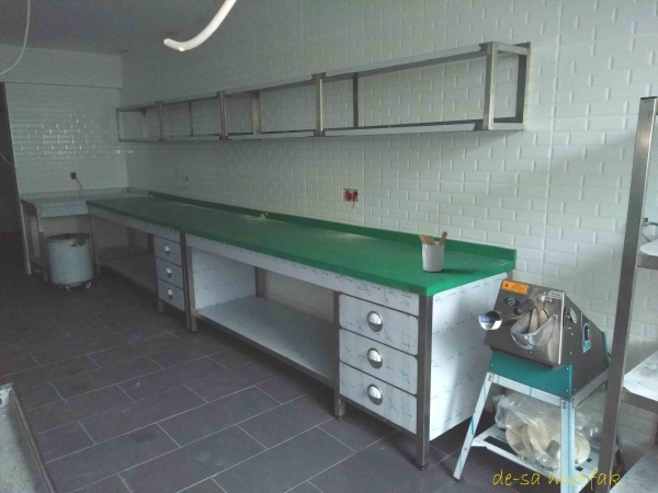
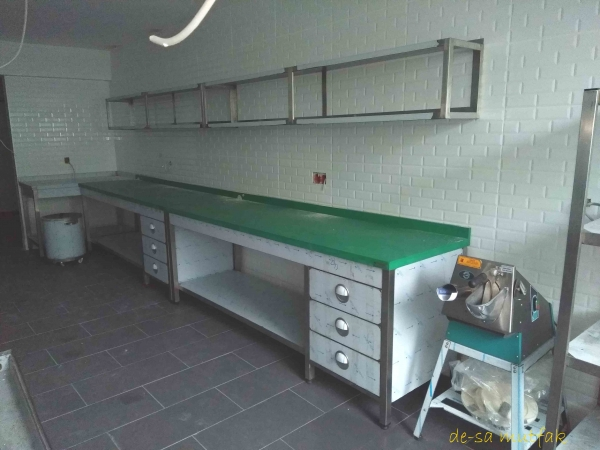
- utensil holder (431, 251)
